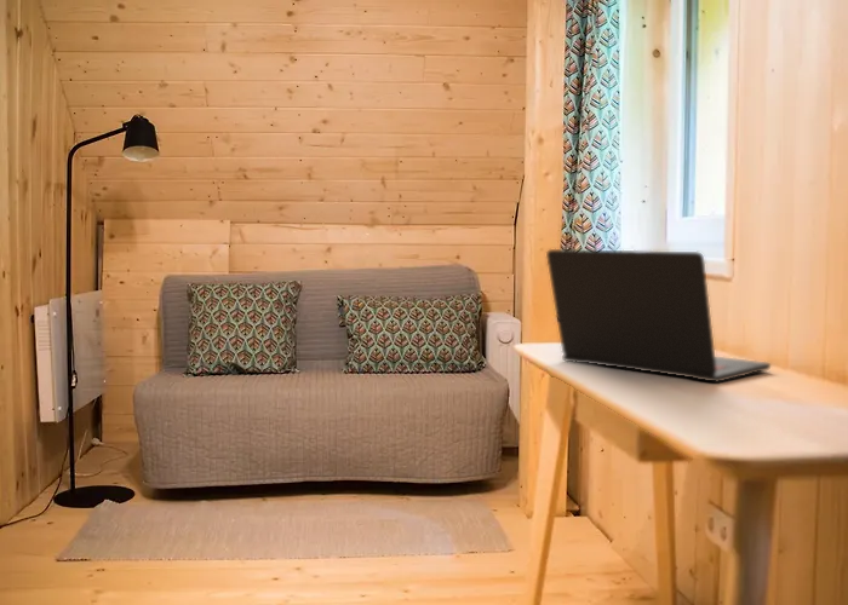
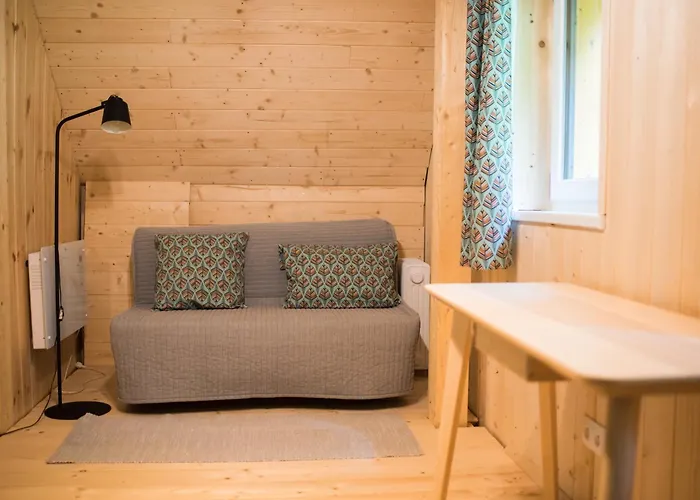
- laptop (657, 309)
